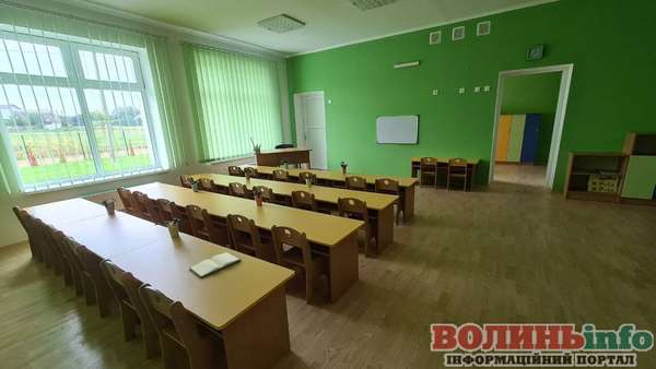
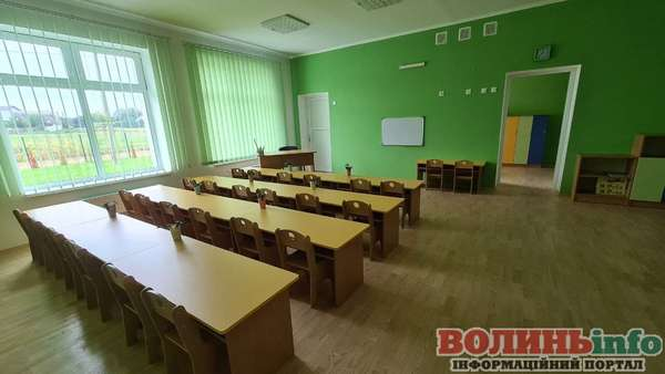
- hardback book (215, 262)
